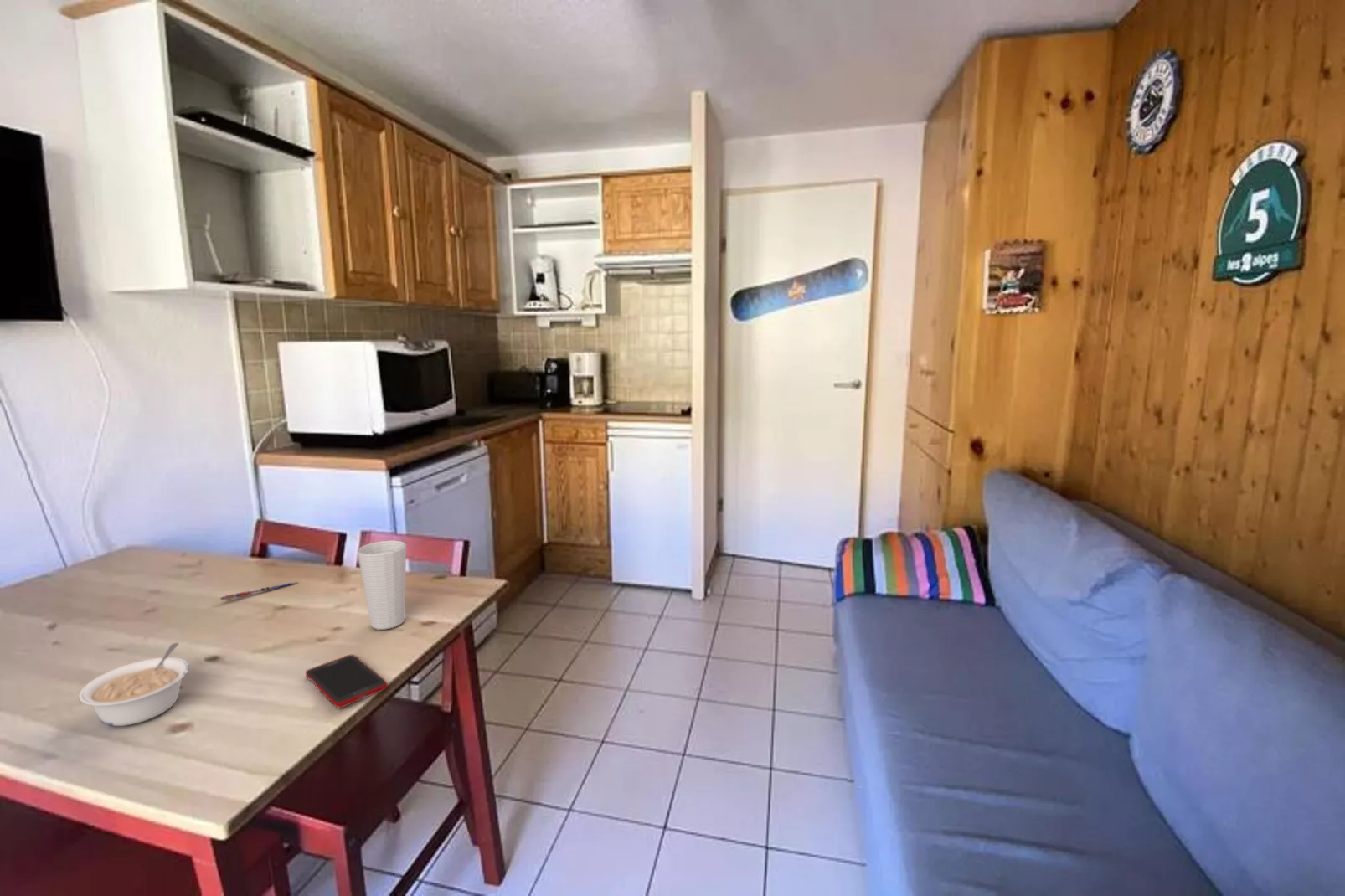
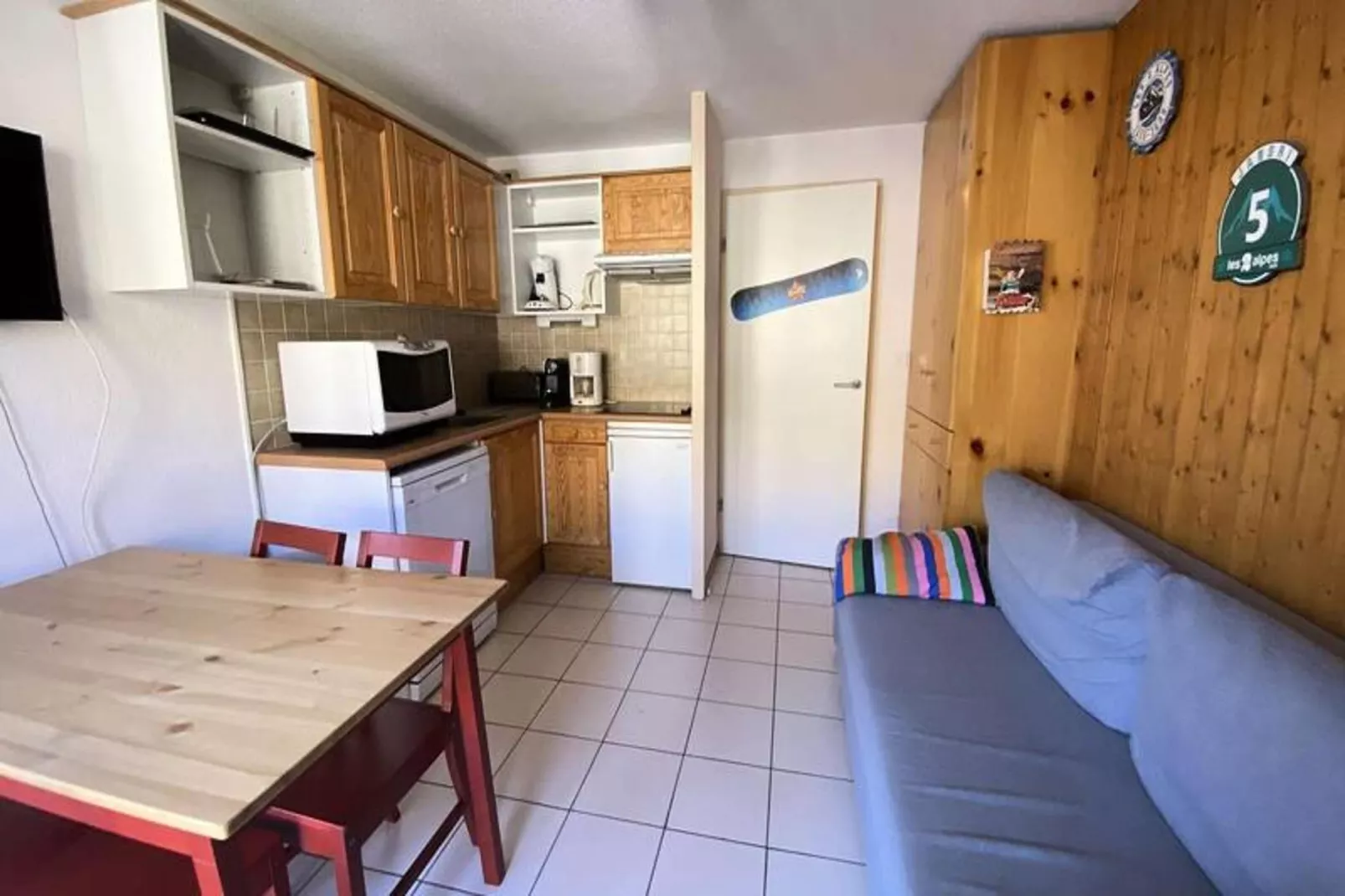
- cup (384, 585)
- legume (138, 689)
- cell phone (346, 679)
- pen (260, 590)
